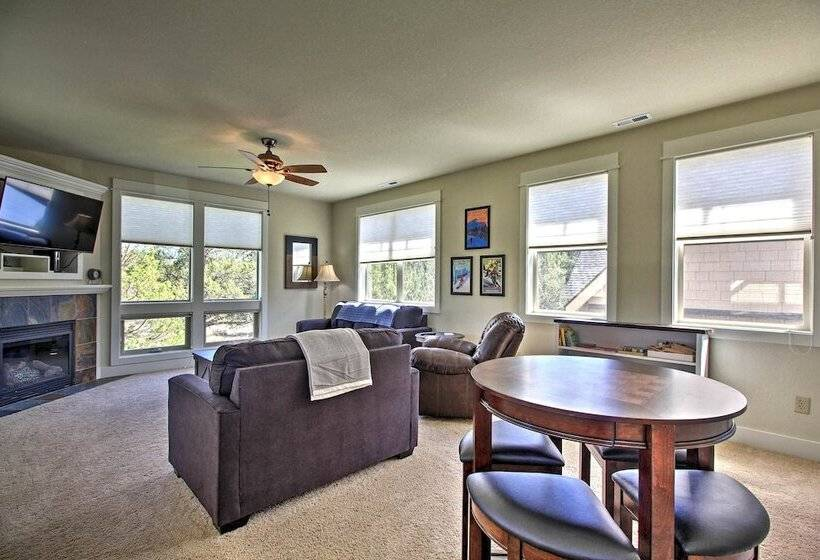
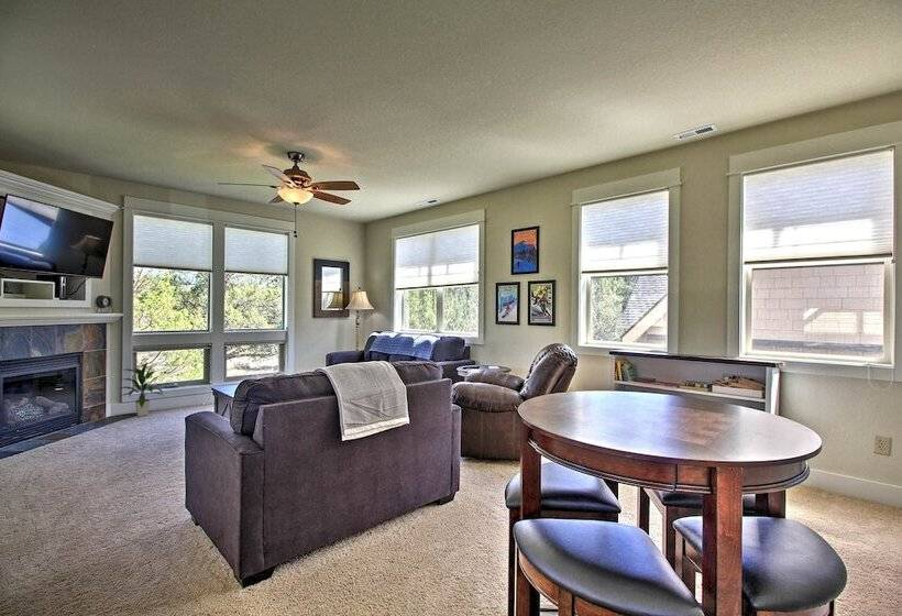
+ indoor plant (141, 388)
